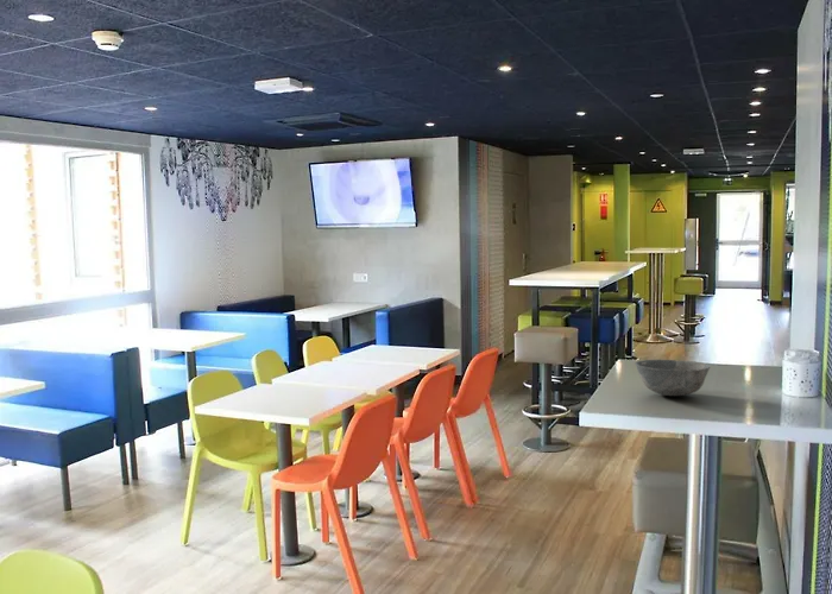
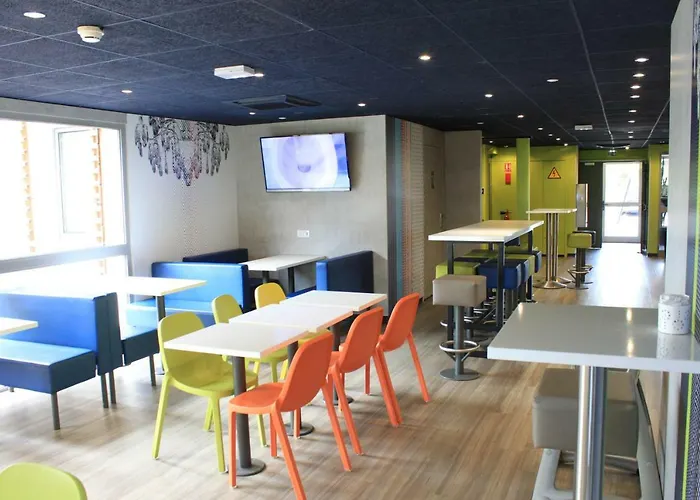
- bowl (672, 379)
